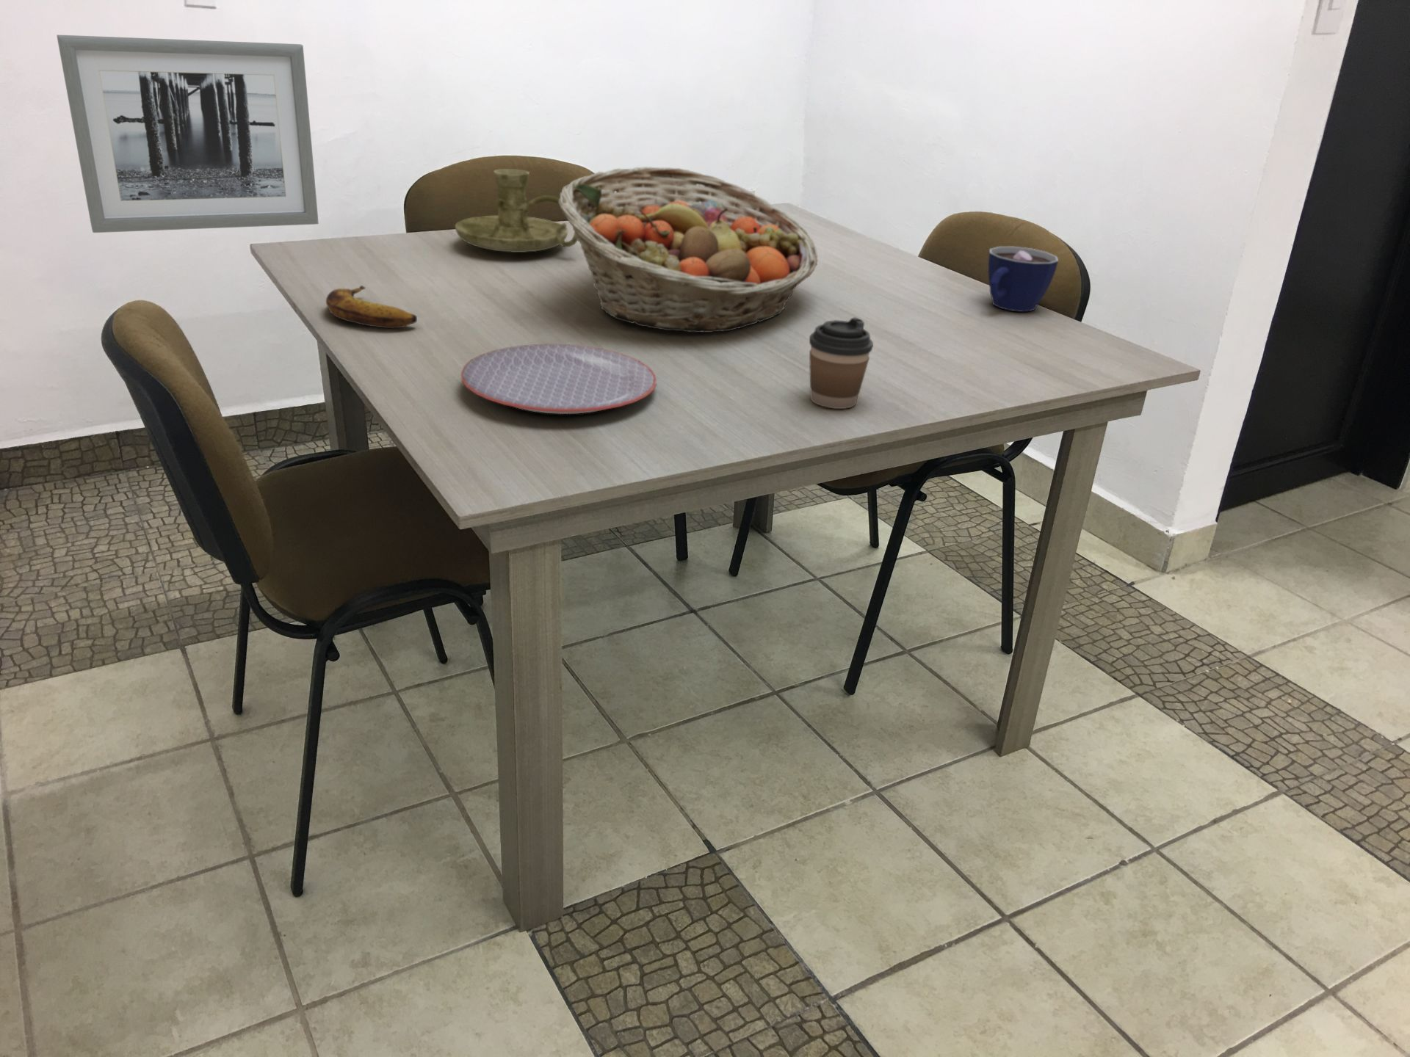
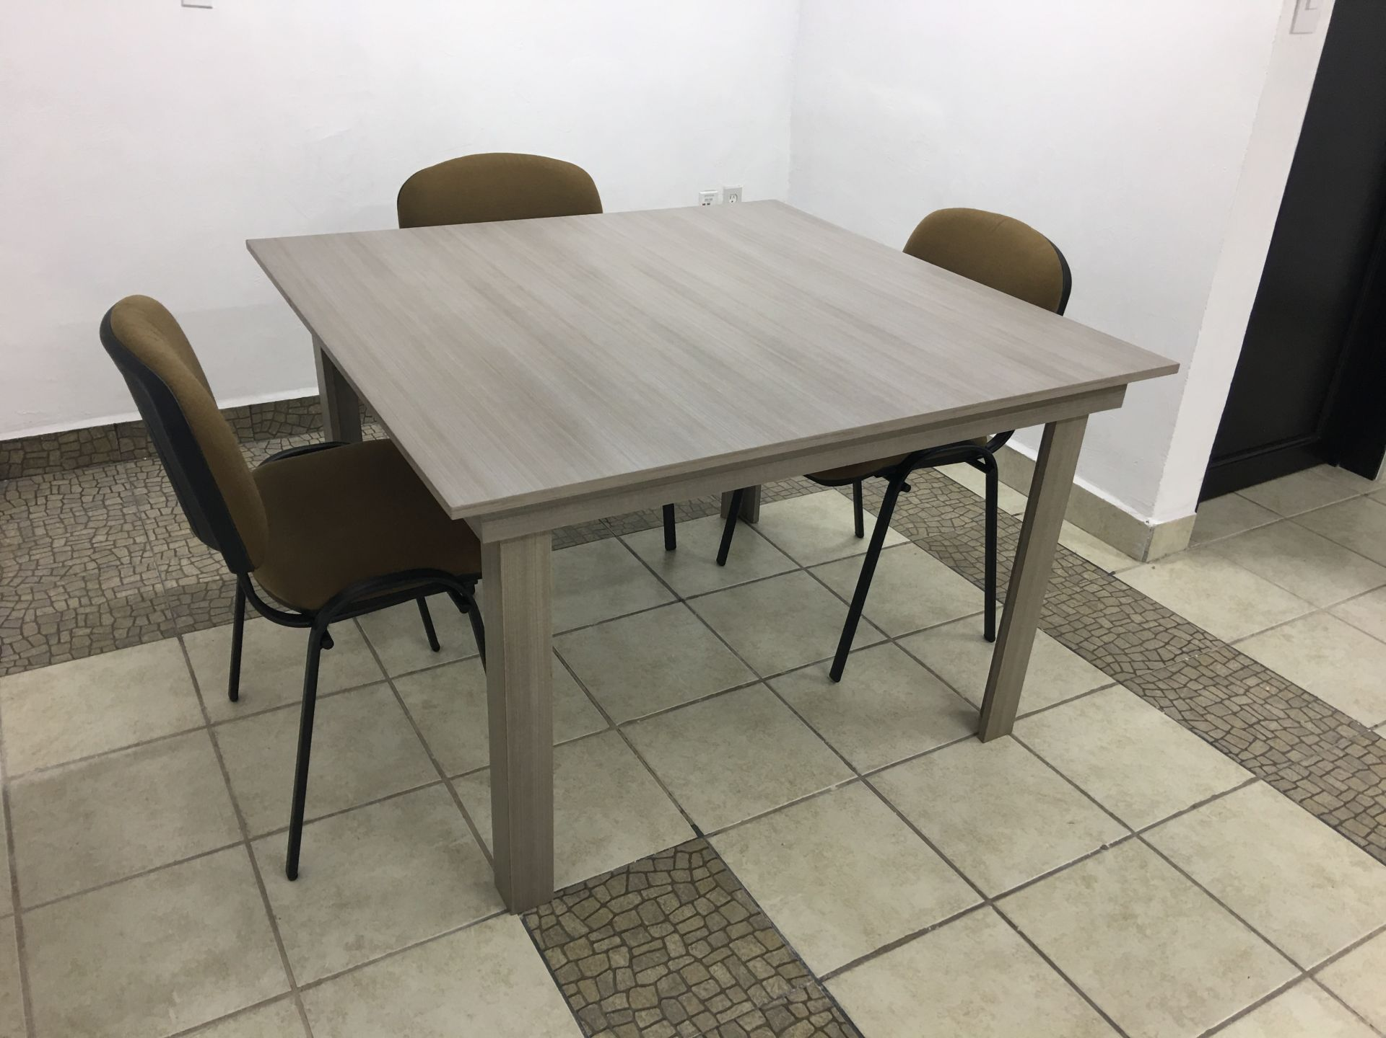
- fruit basket (691, 246)
- coffee cup (838, 361)
- cup (1013, 281)
- plate (560, 381)
- candle holder (522, 212)
- banana (369, 305)
- wall art (199, 138)
